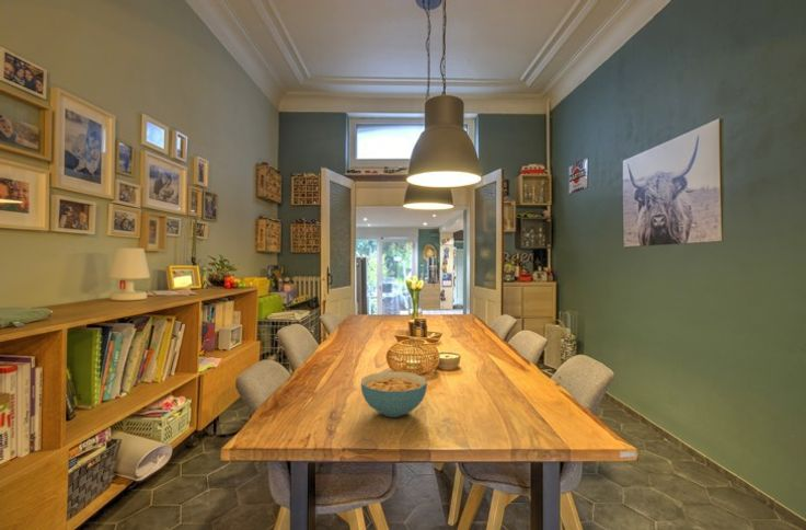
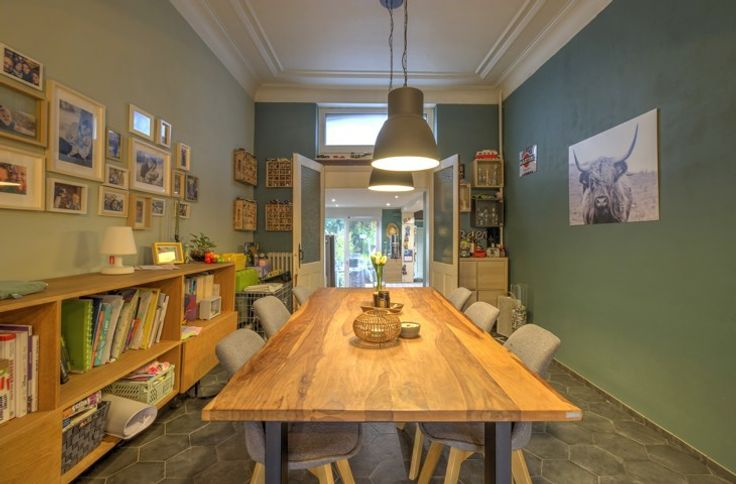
- cereal bowl (393, 396)
